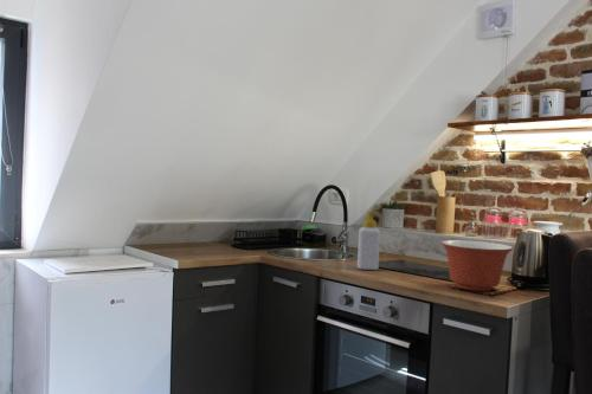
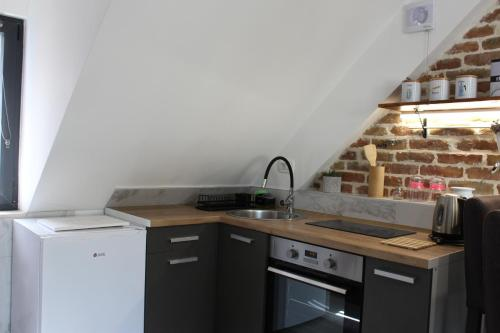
- mixing bowl (475, 265)
- soap bottle (368, 239)
